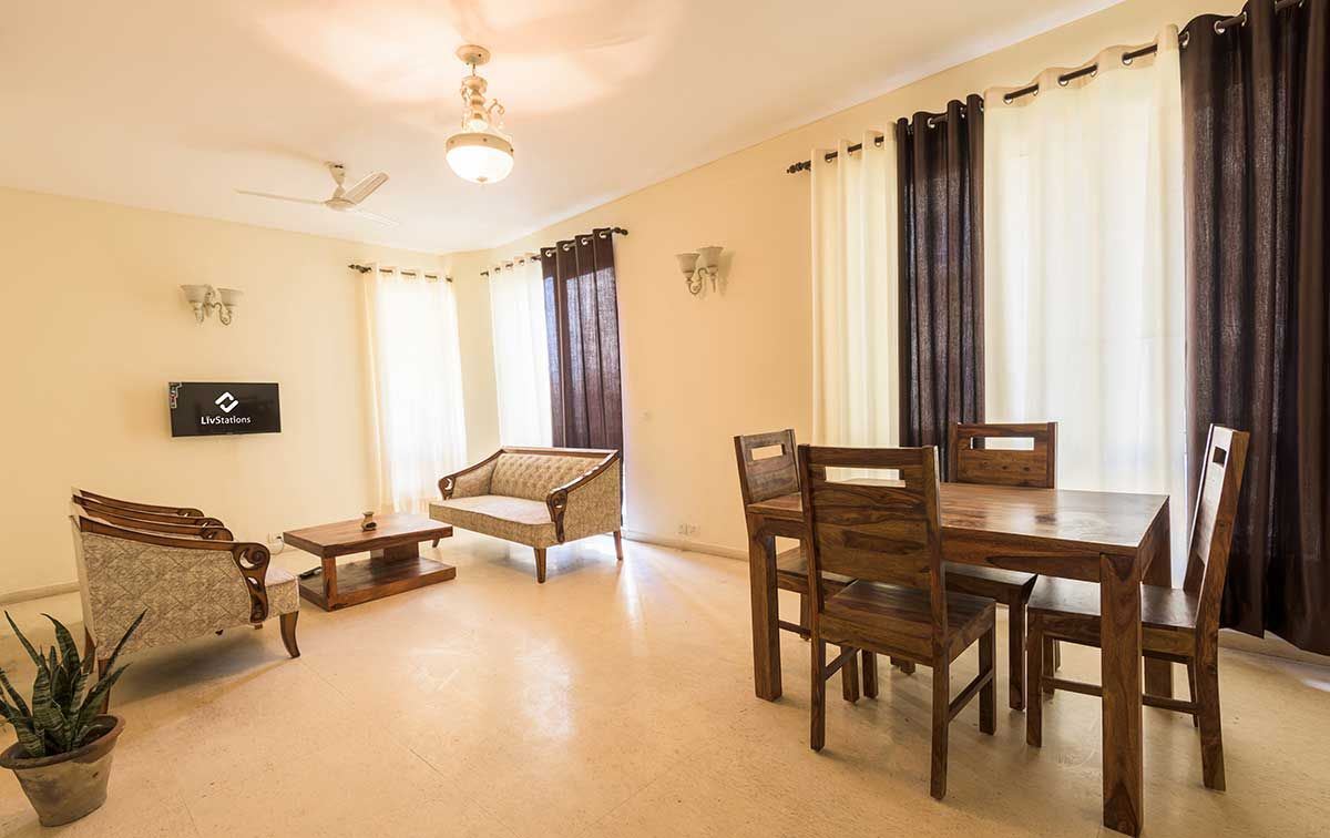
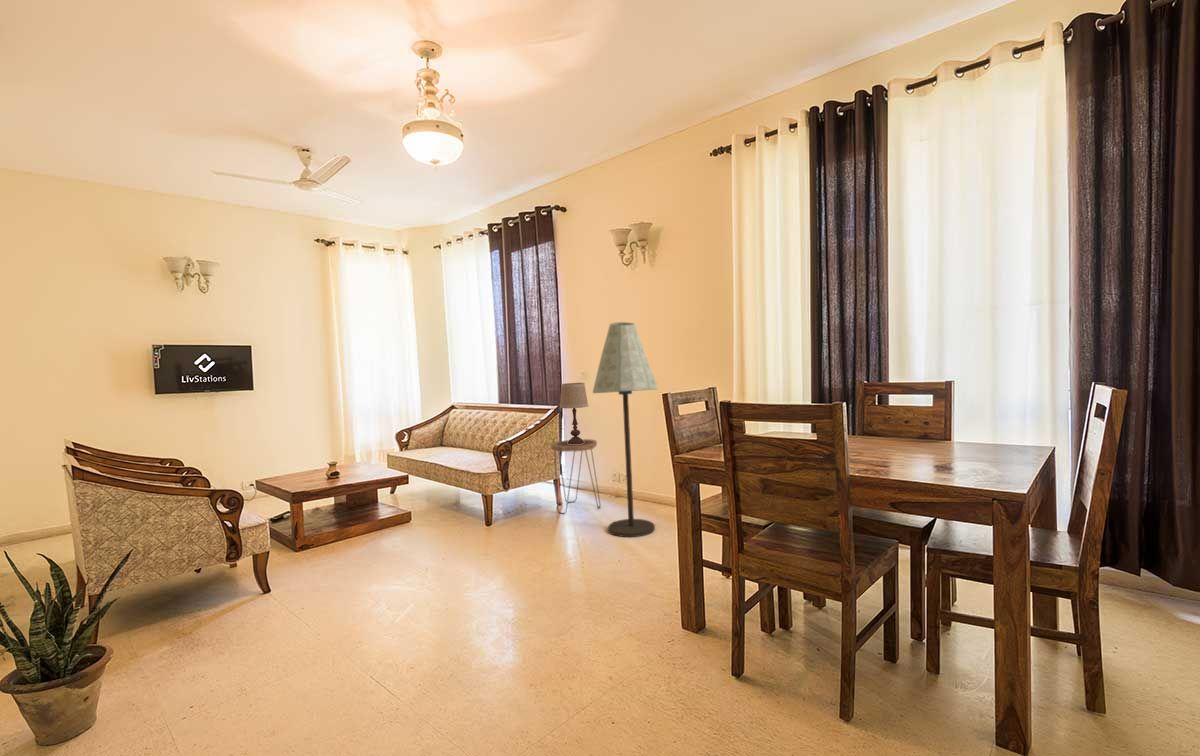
+ floor lamp (626, 426)
+ side table (578, 476)
+ table lamp (574, 413)
